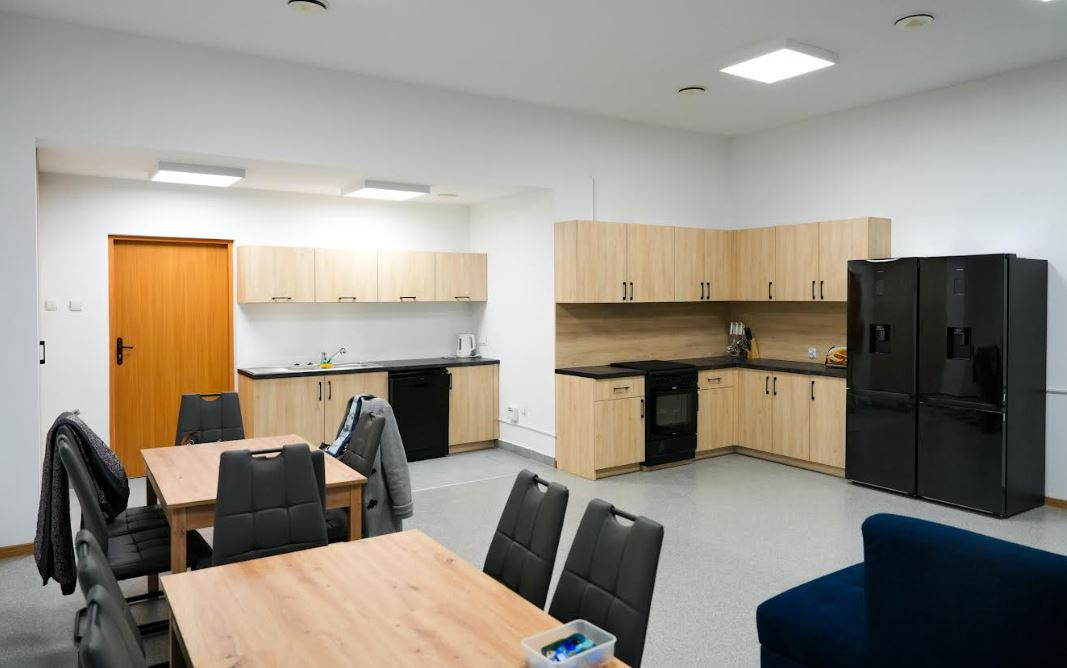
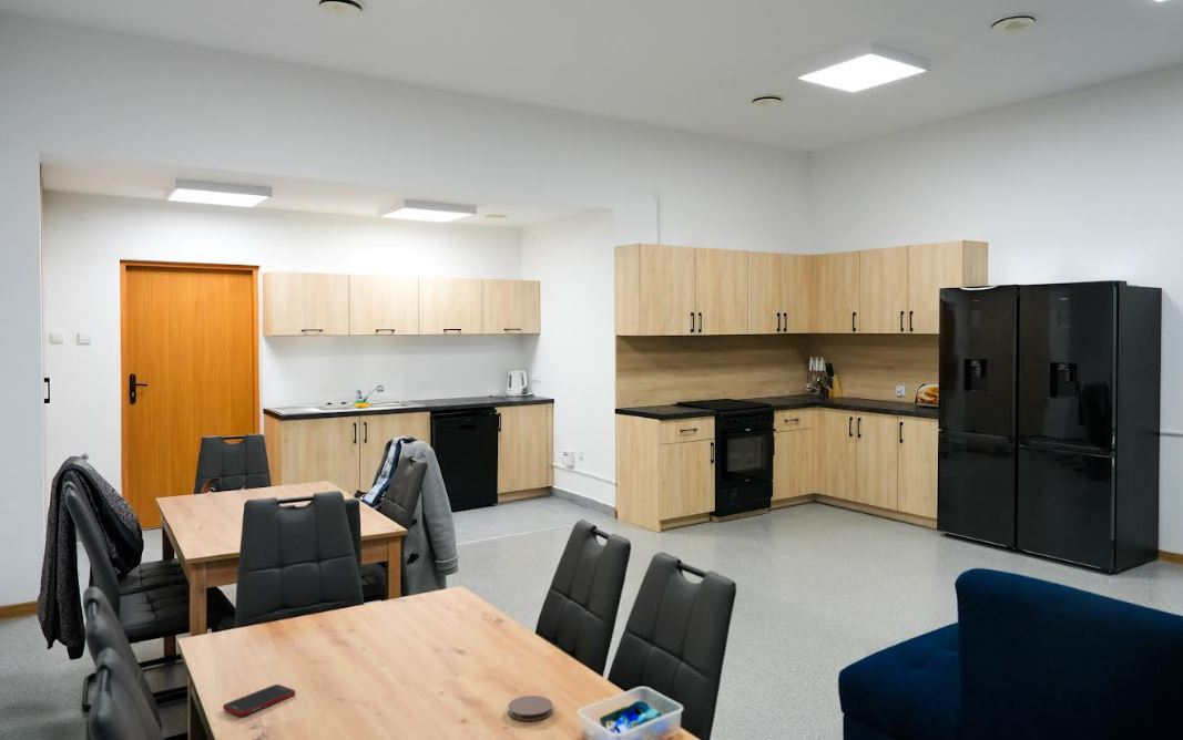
+ cell phone (259, 699)
+ coaster (530, 708)
